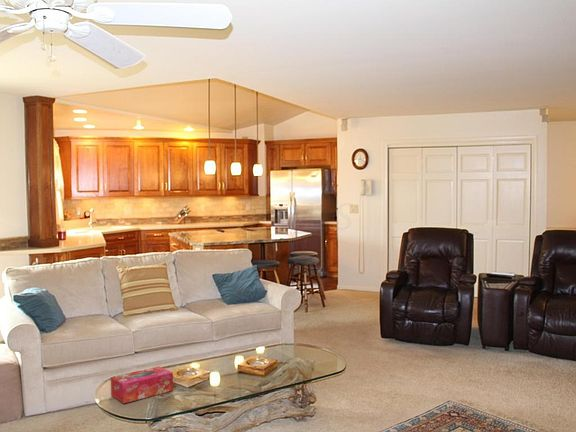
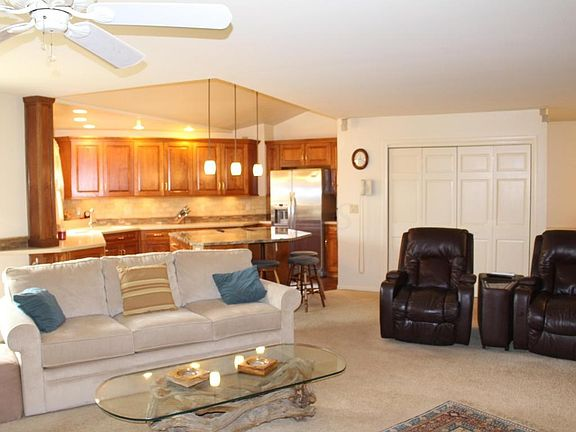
- tissue box (142, 383)
